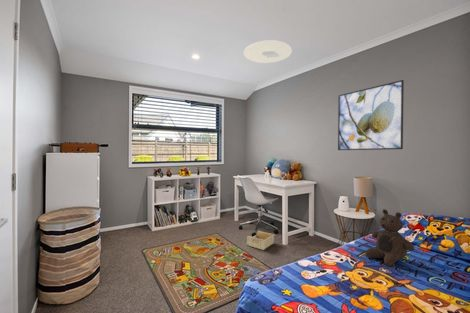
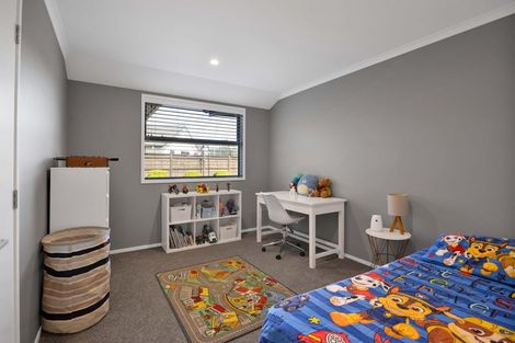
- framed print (367, 119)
- teddy bear (386, 235)
- ceiling light (267, 50)
- storage bin (260, 239)
